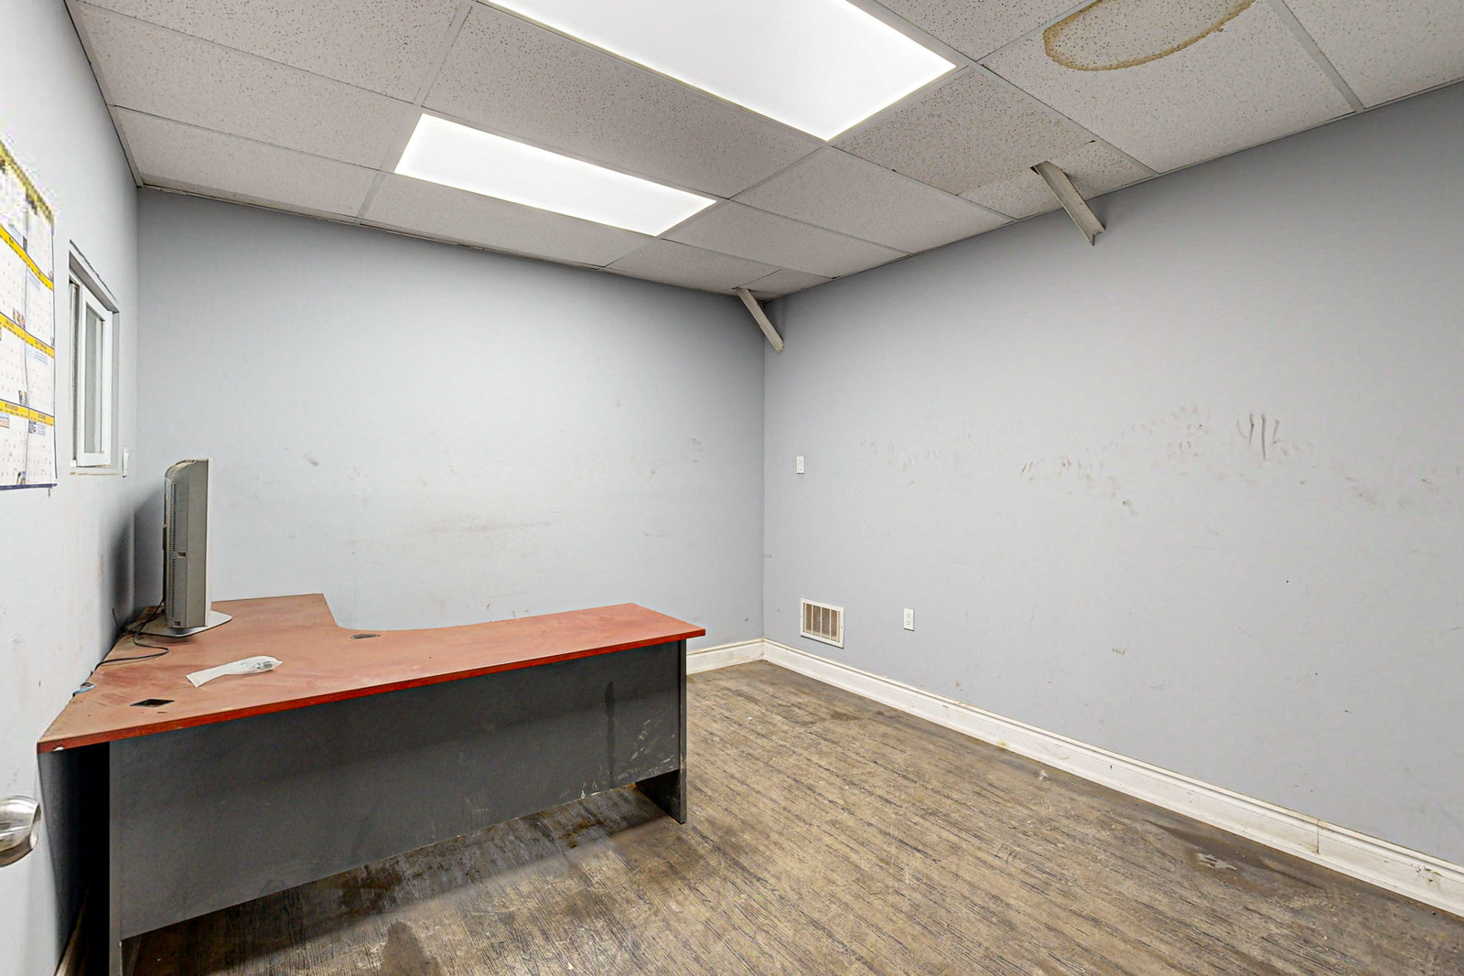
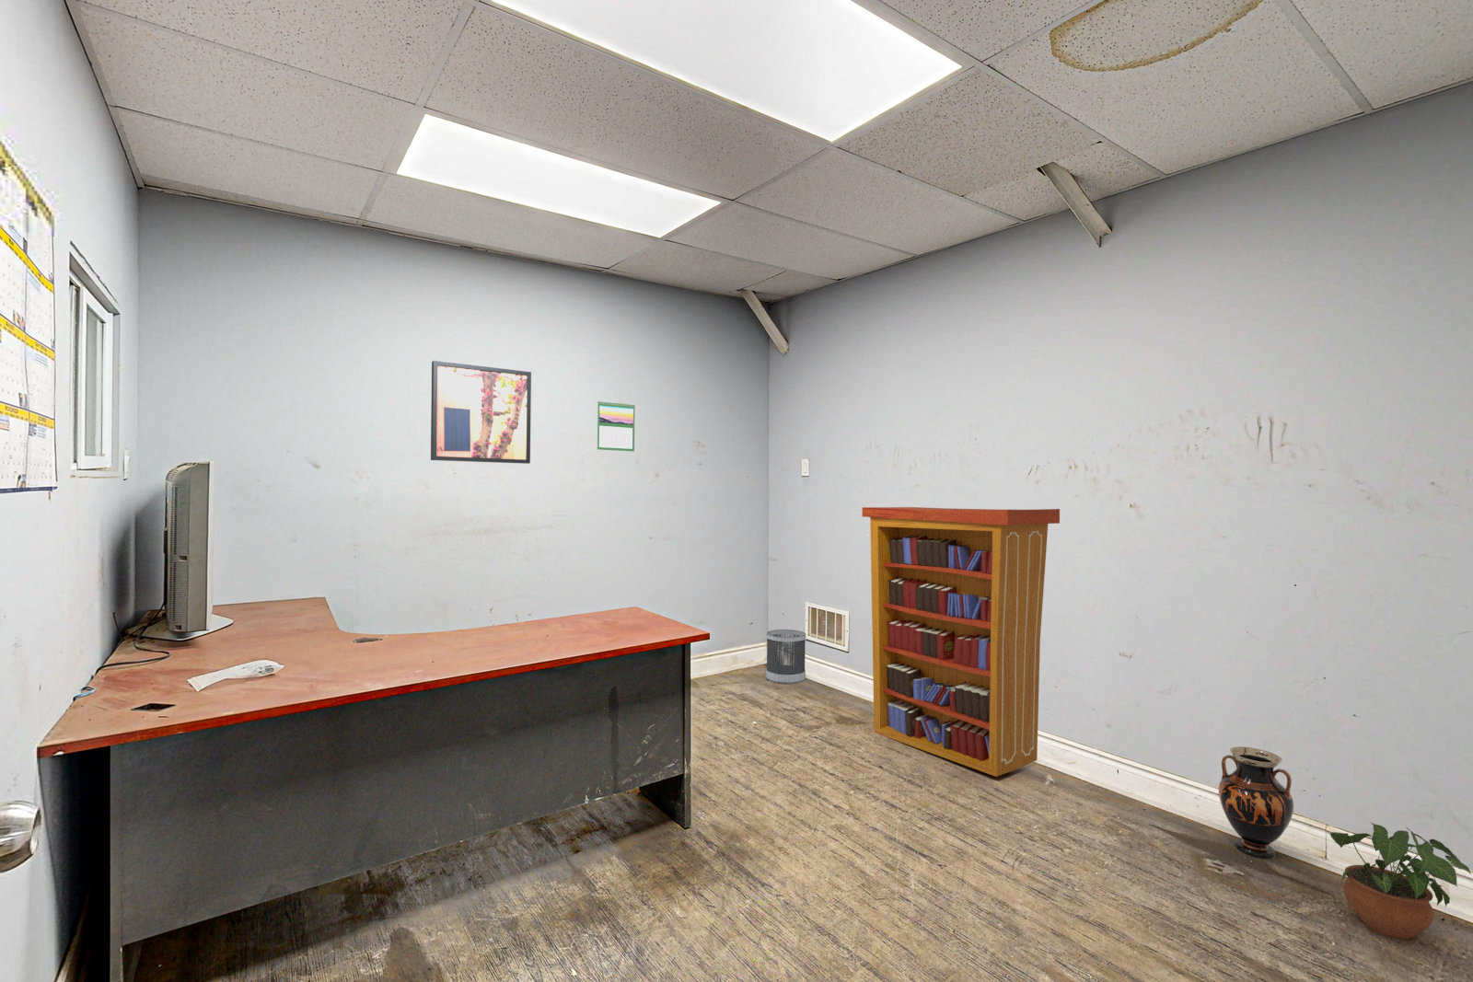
+ potted plant (1398, 878)
+ wastebasket (786, 655)
+ bookcase (952, 627)
+ calendar (616, 425)
+ wall art (482, 414)
+ vase (1255, 802)
